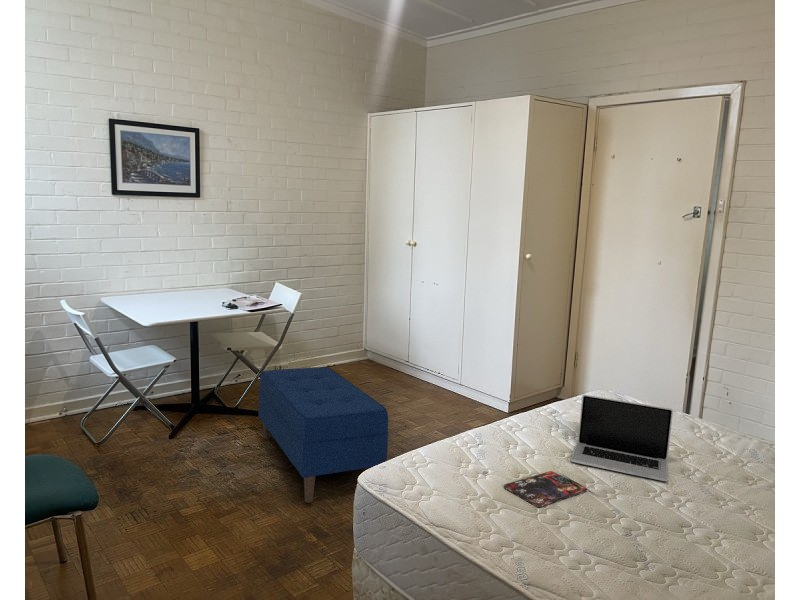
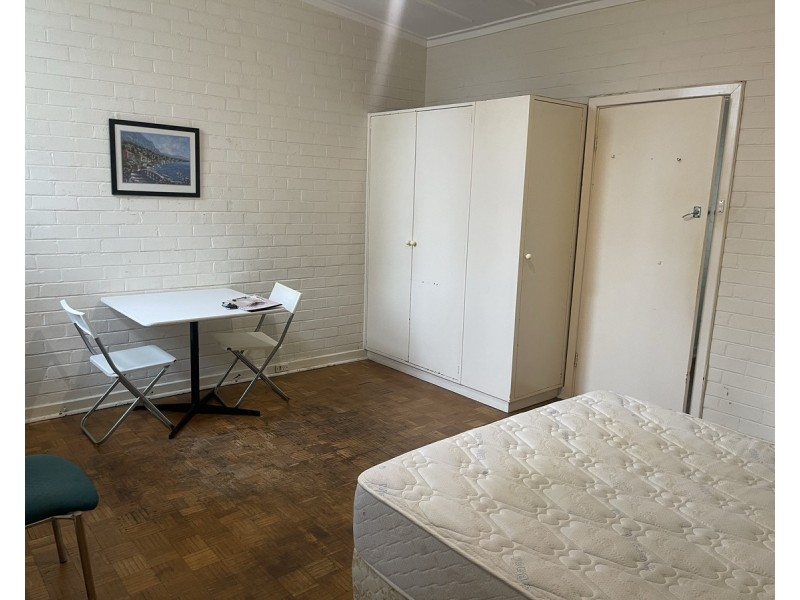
- laptop (622, 435)
- bench (316, 425)
- book (545, 488)
